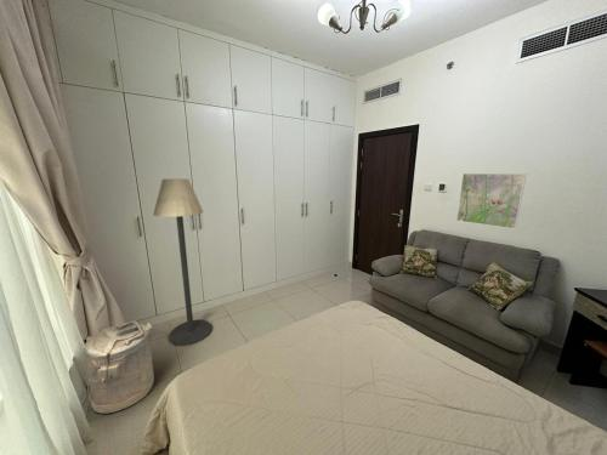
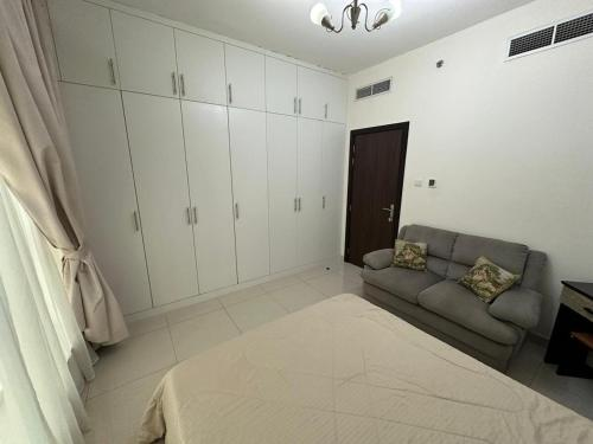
- laundry hamper (118, 363)
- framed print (488, 199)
- floor lamp (183, 261)
